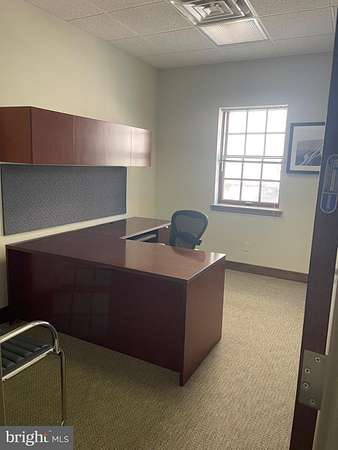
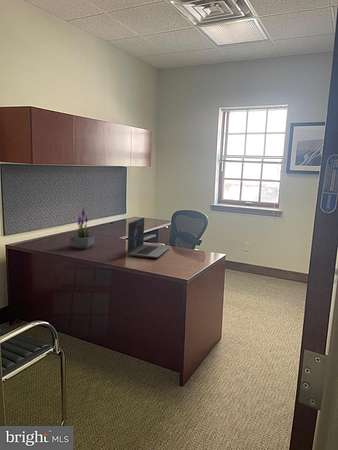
+ potted plant (82, 226)
+ laptop (143, 236)
